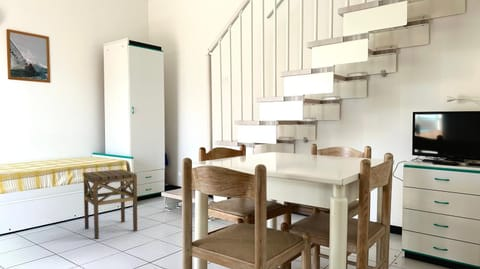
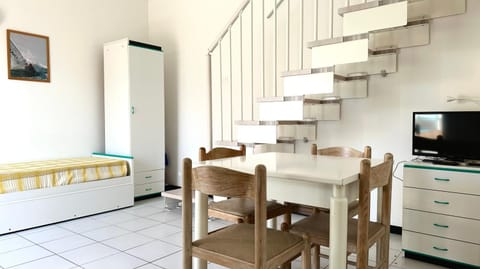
- side table (110, 201)
